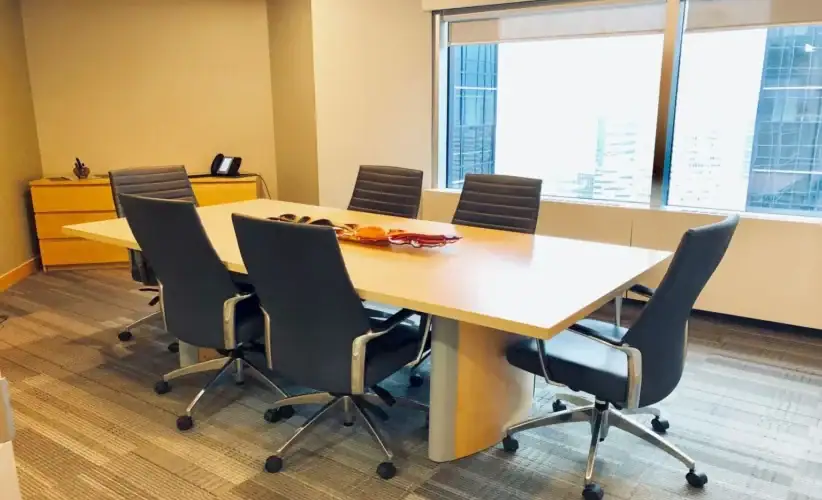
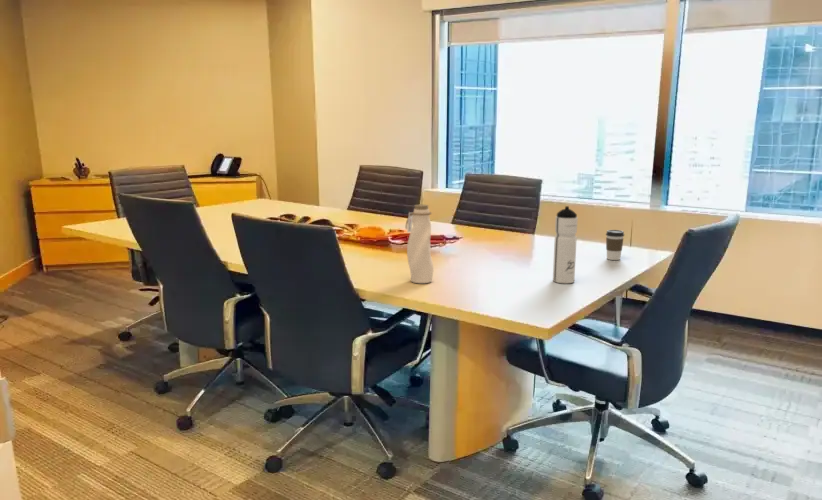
+ water bottle (419, 243)
+ coffee cup (614, 245)
+ water bottle (565, 244)
